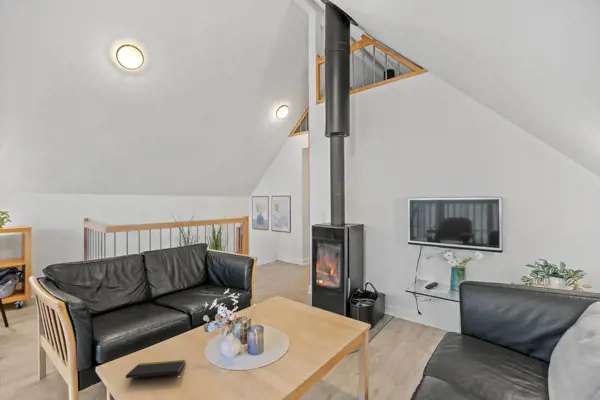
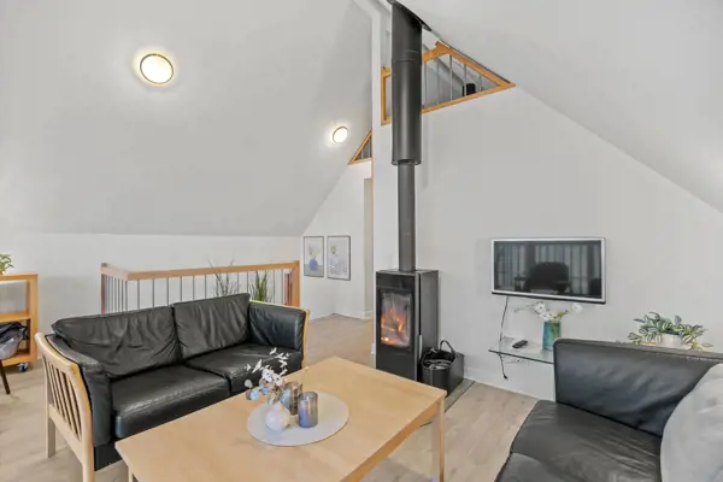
- notepad (157, 368)
